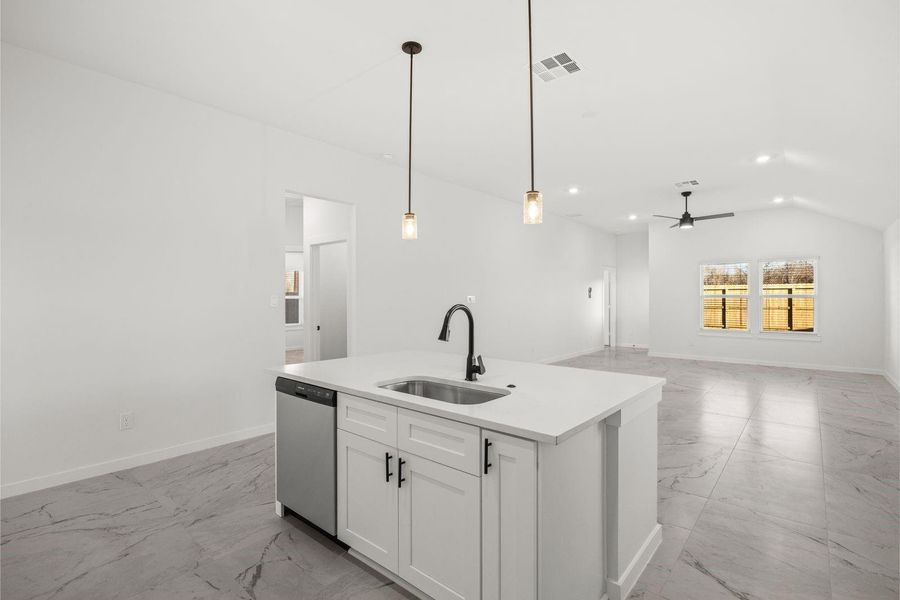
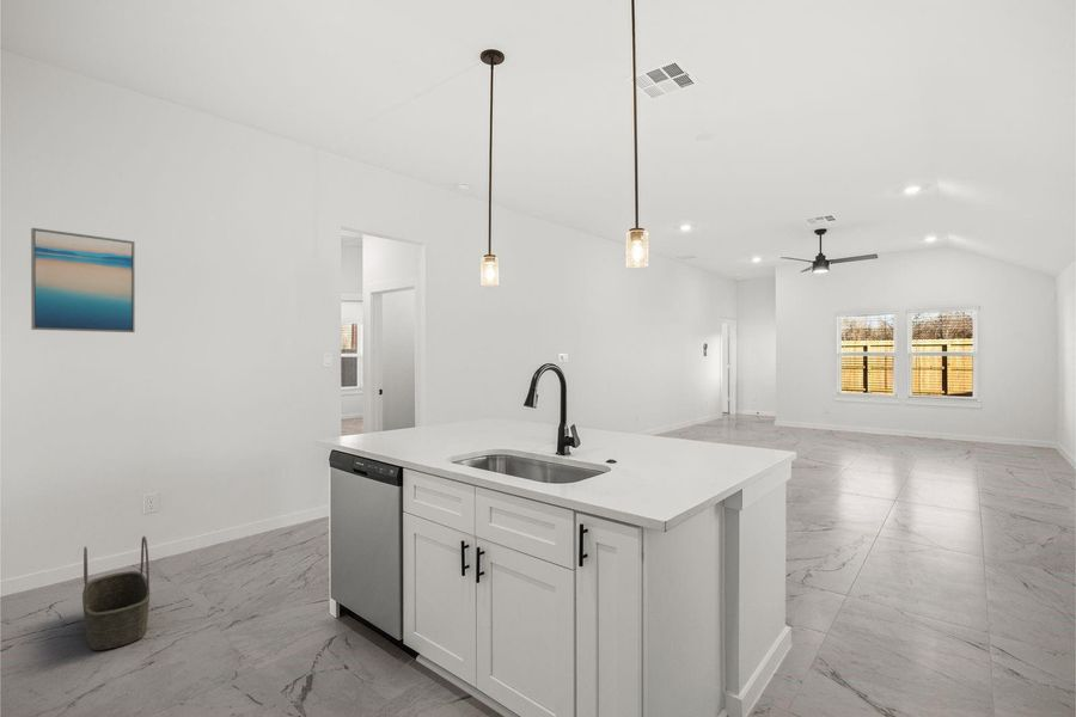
+ wall art (85, 283)
+ basket (116, 584)
